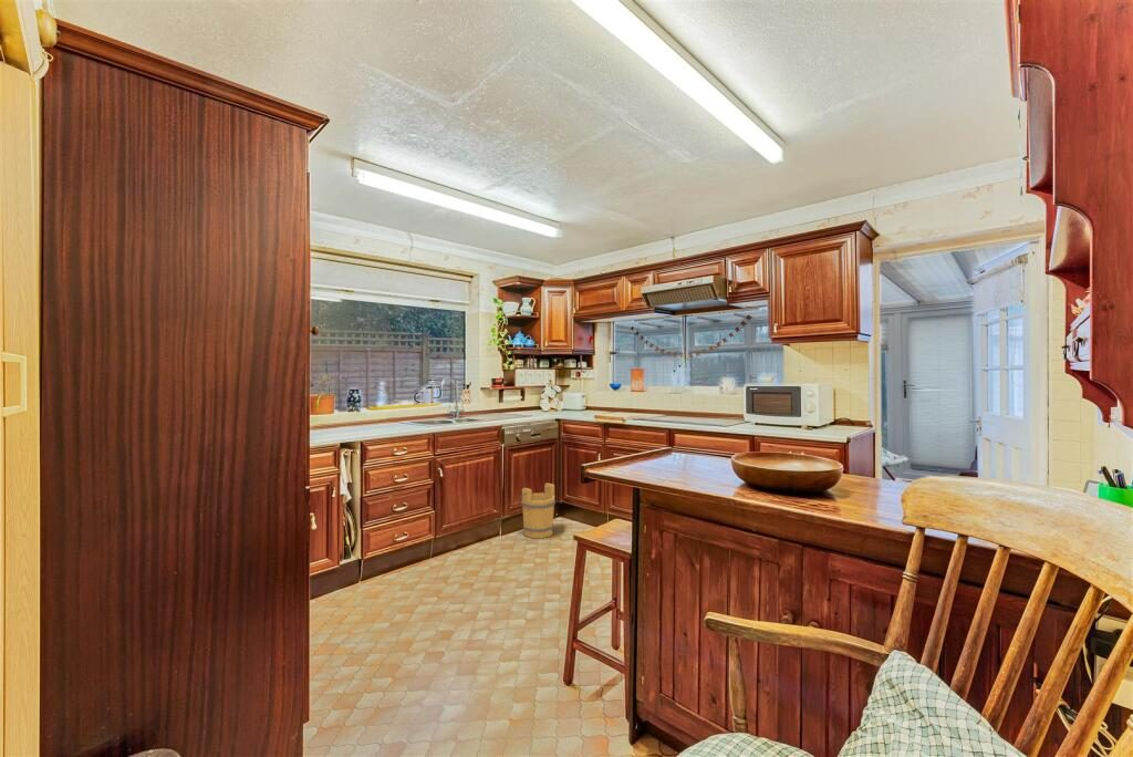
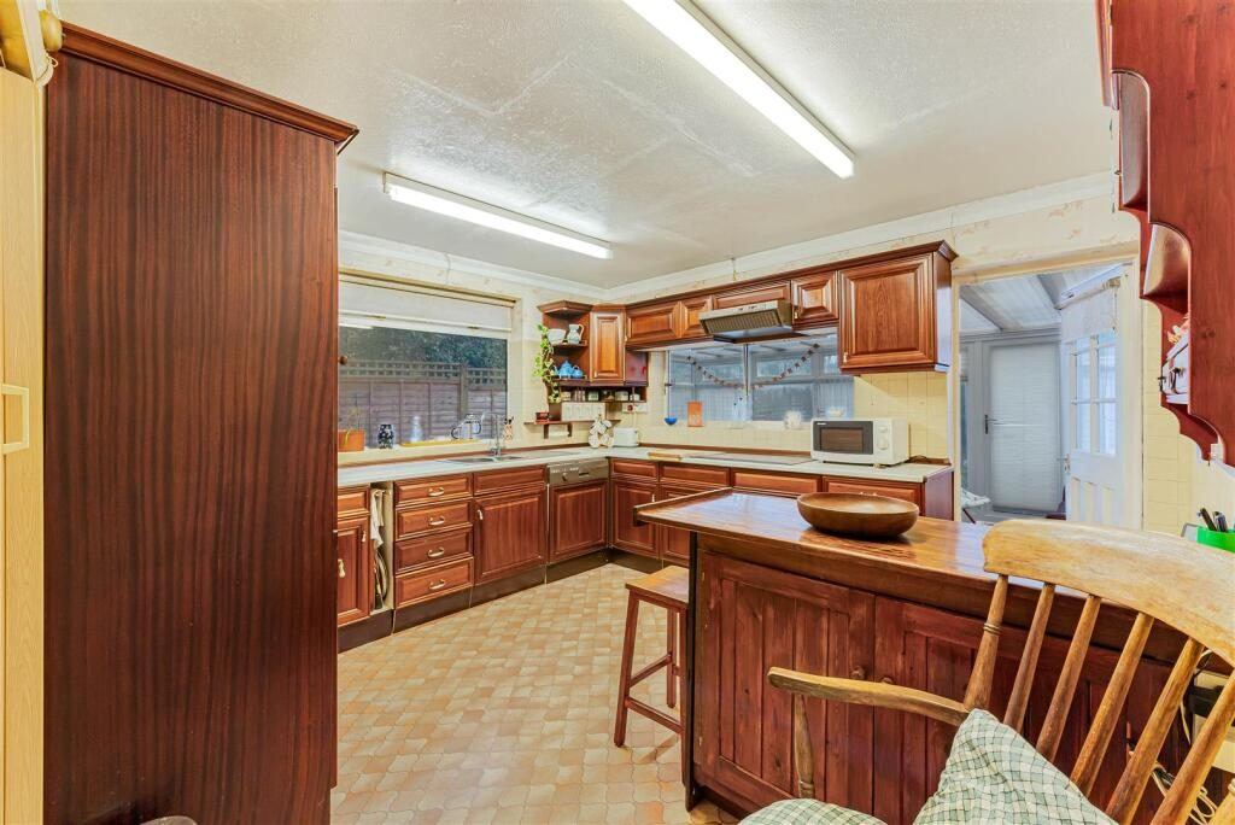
- bucket (537, 509)
